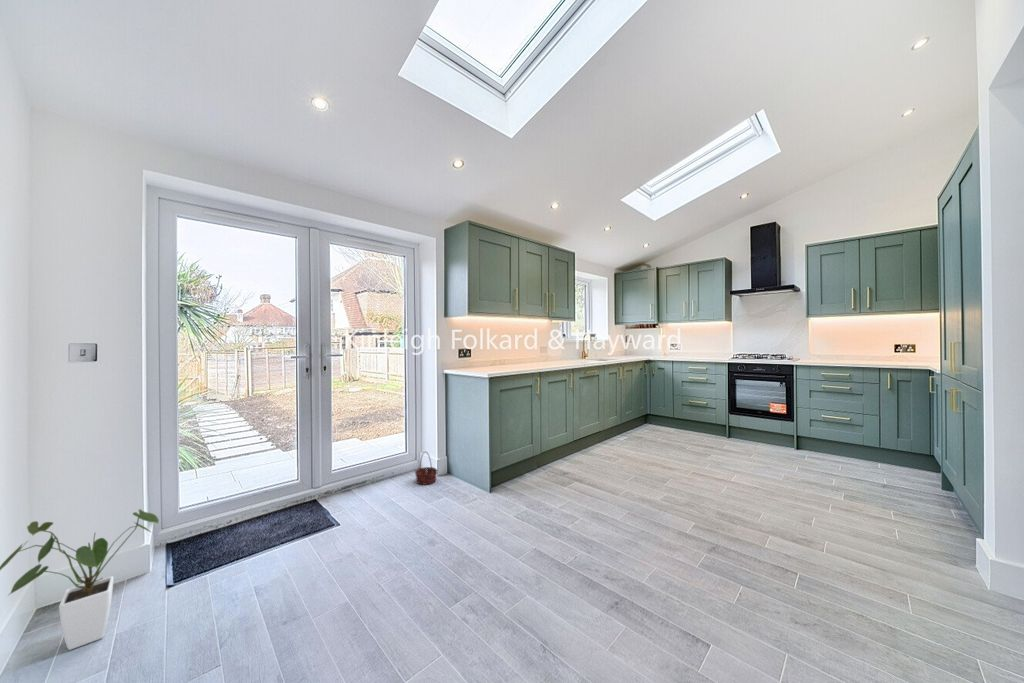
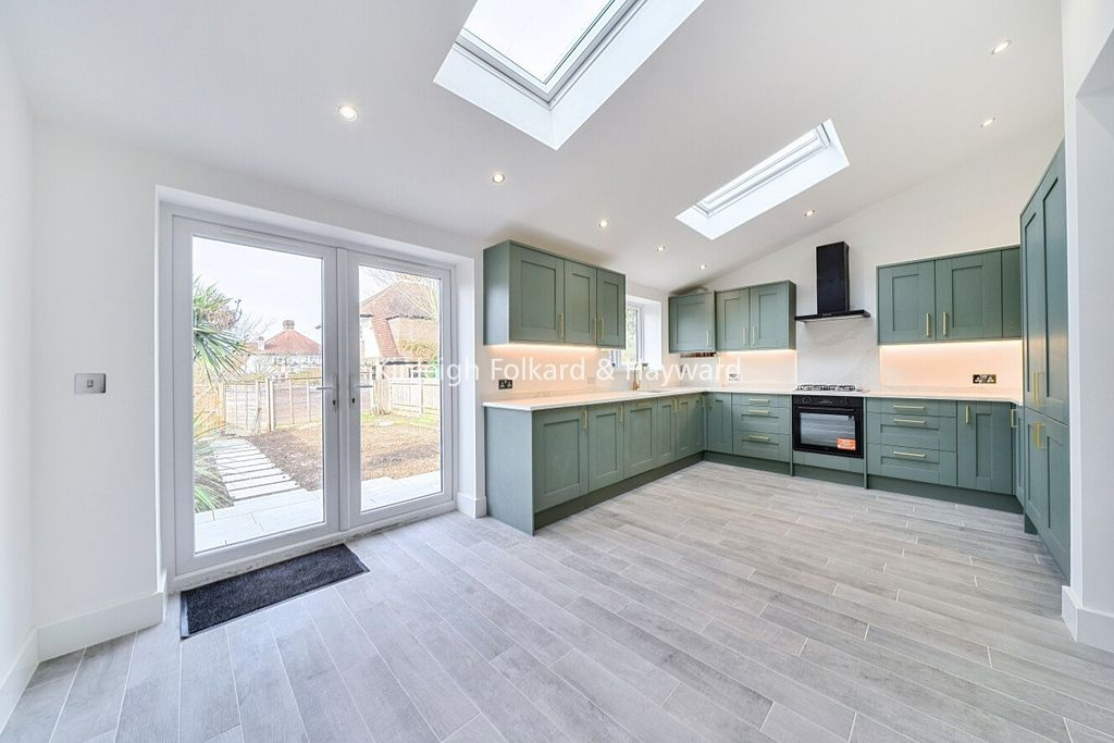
- basket (426, 467)
- house plant (86, 574)
